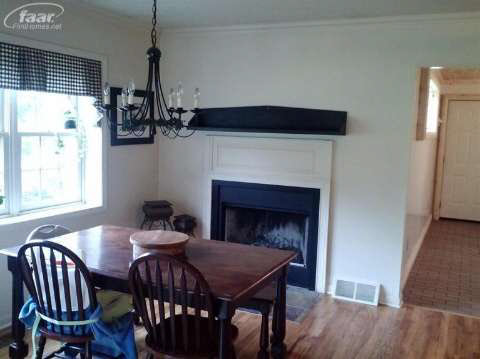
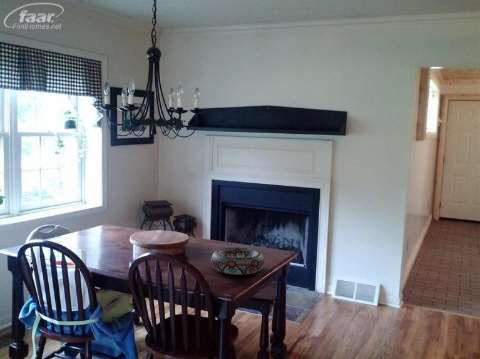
+ decorative bowl (237, 260)
